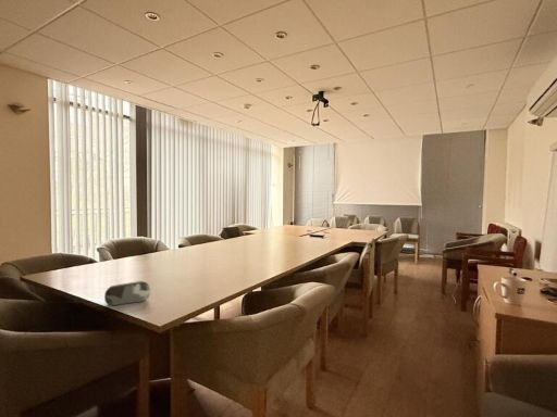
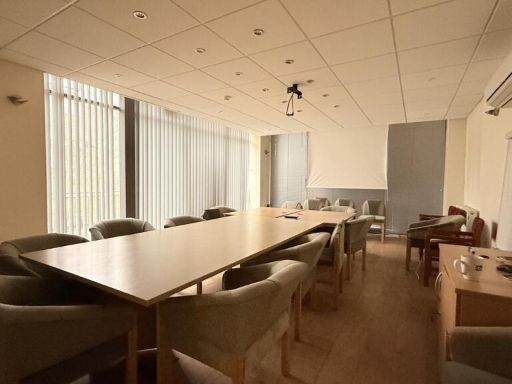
- speaker (127, 291)
